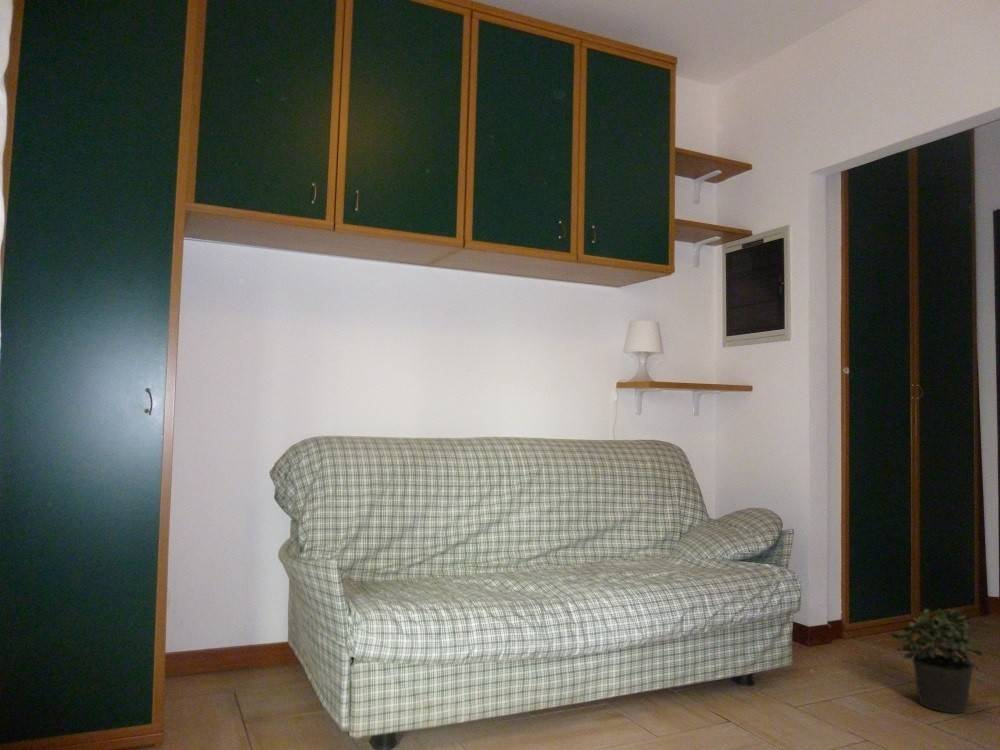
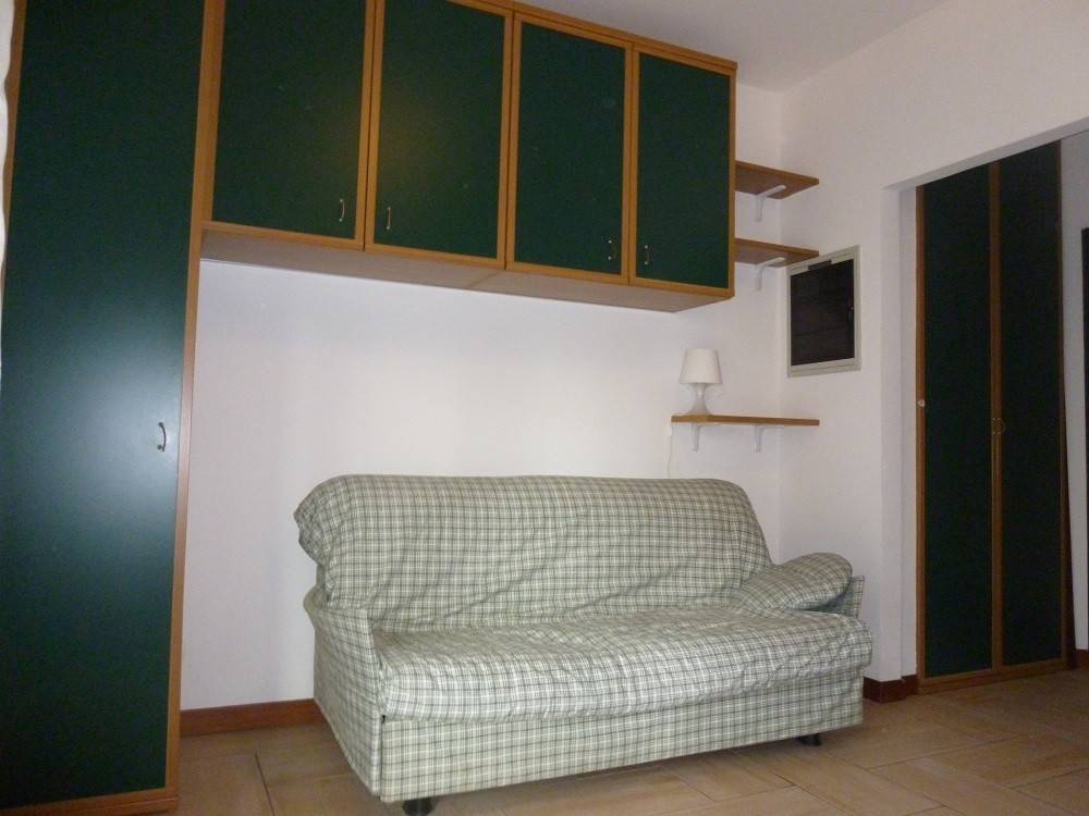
- potted plant (945, 656)
